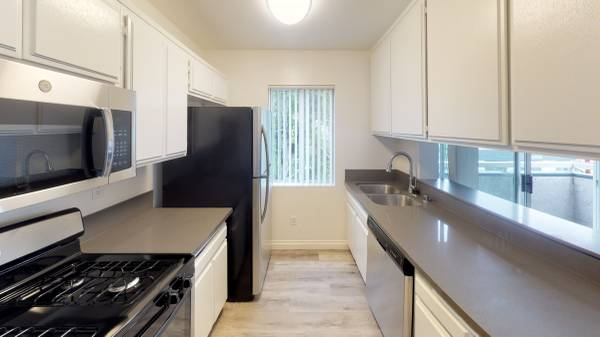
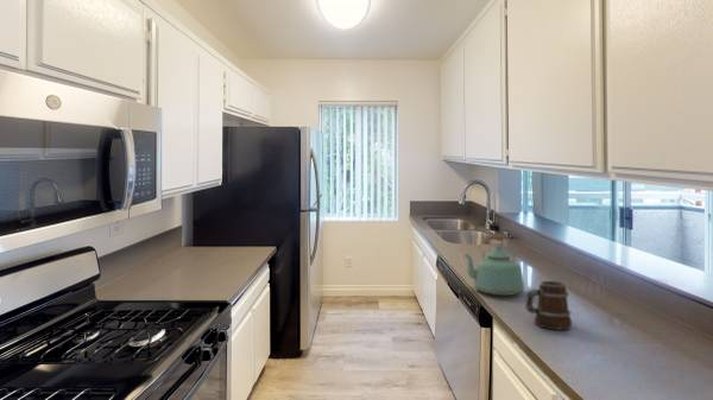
+ kettle (493, 262)
+ mug (547, 304)
